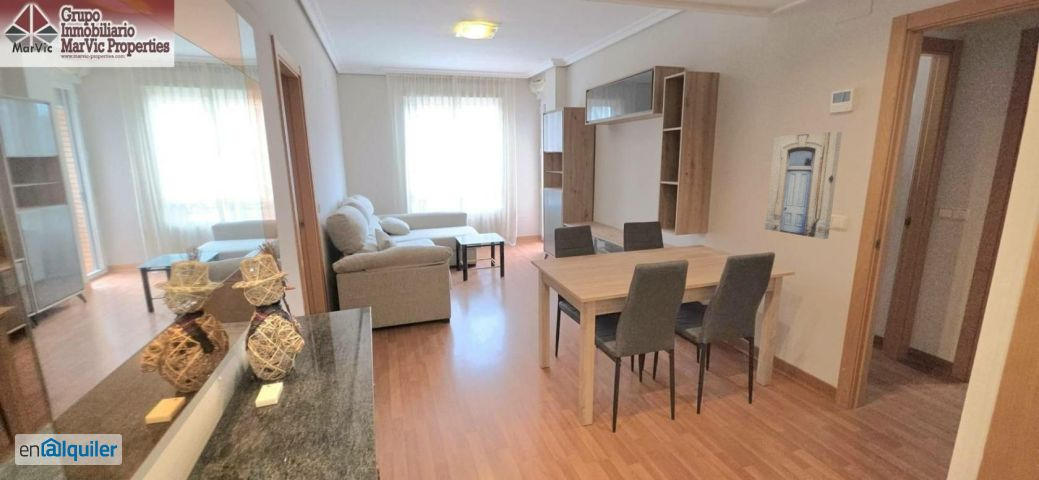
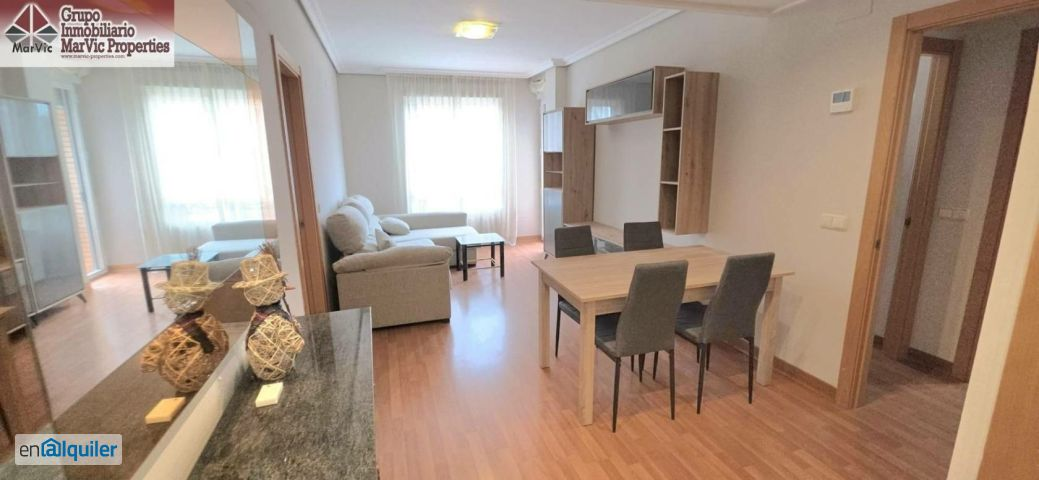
- wall art (799, 185)
